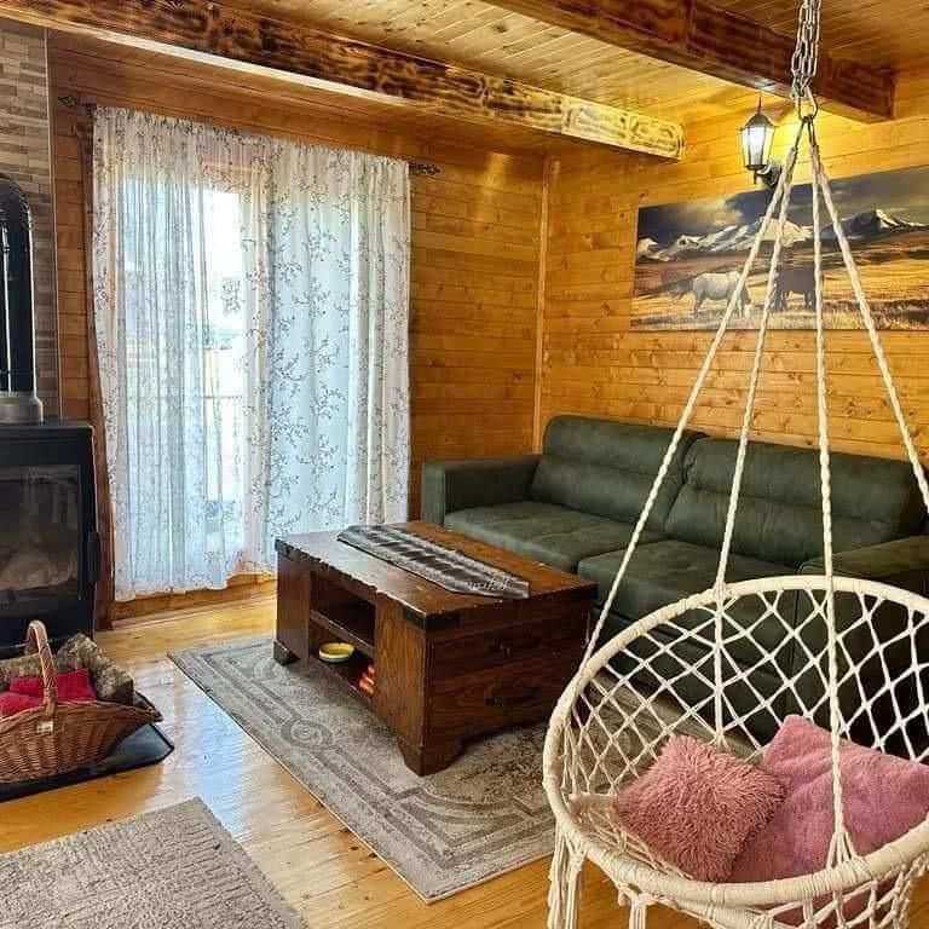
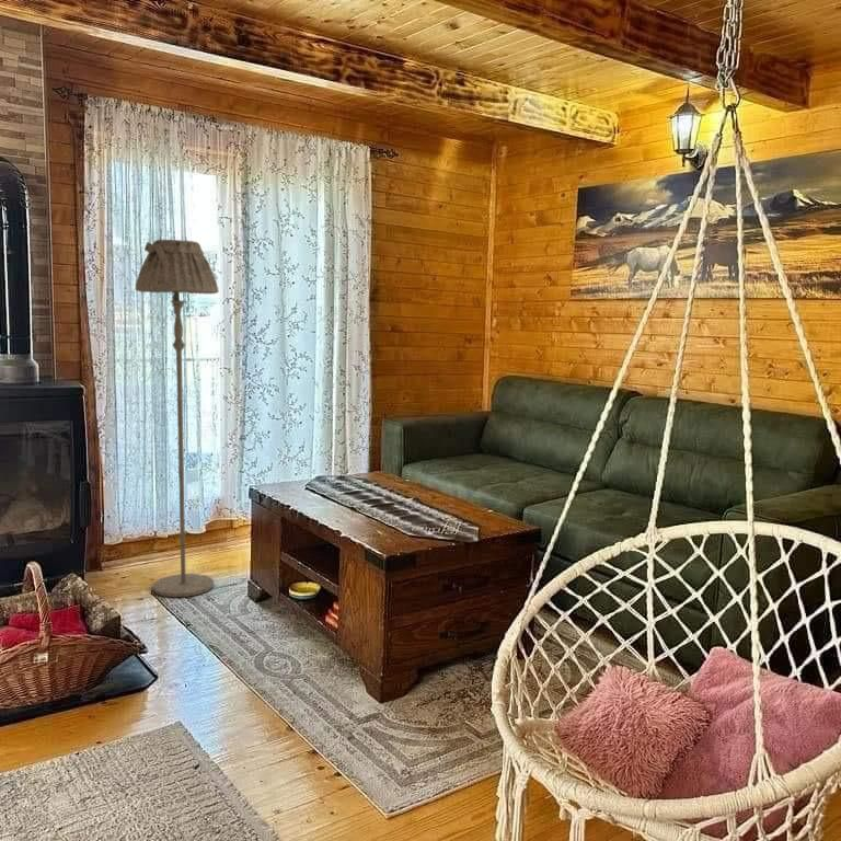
+ floor lamp (180, 418)
